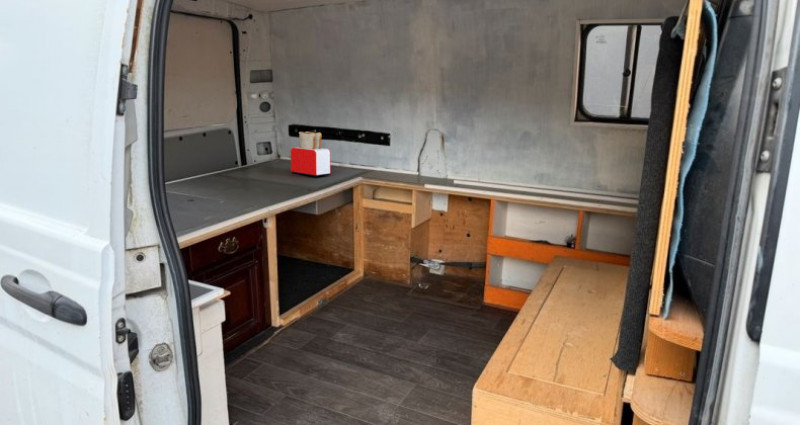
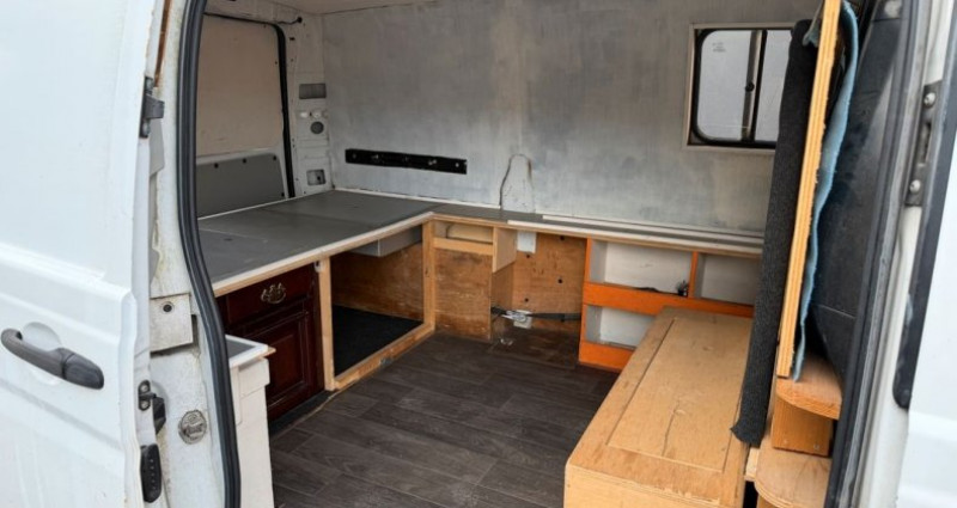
- toaster (309, 153)
